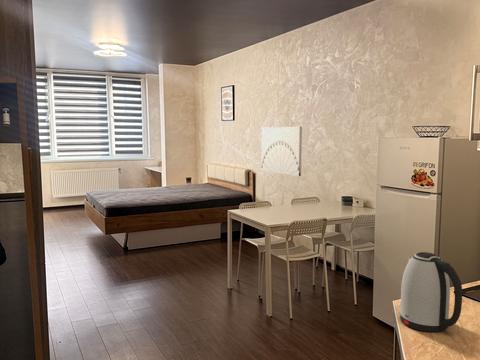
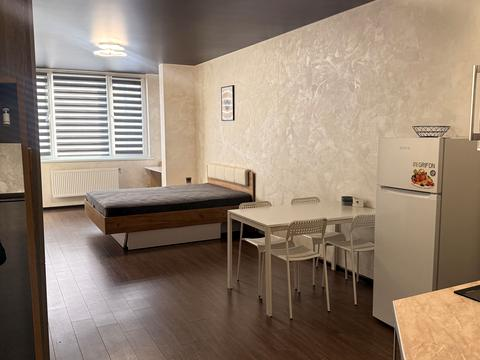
- kettle (432, 290)
- wall art (280, 150)
